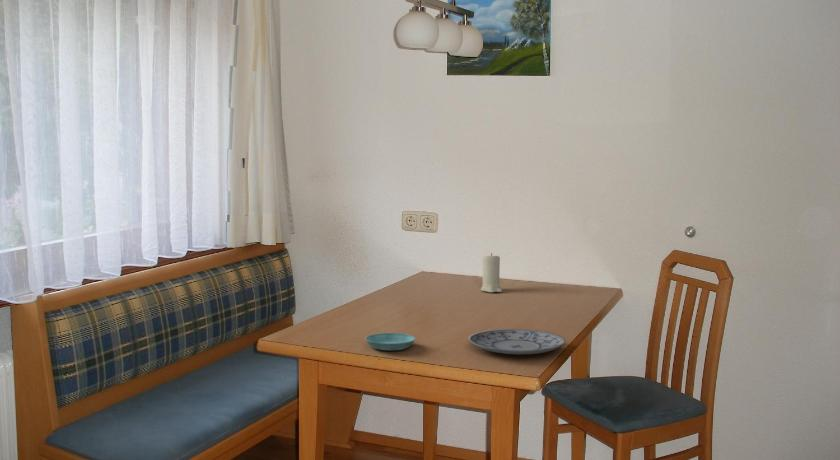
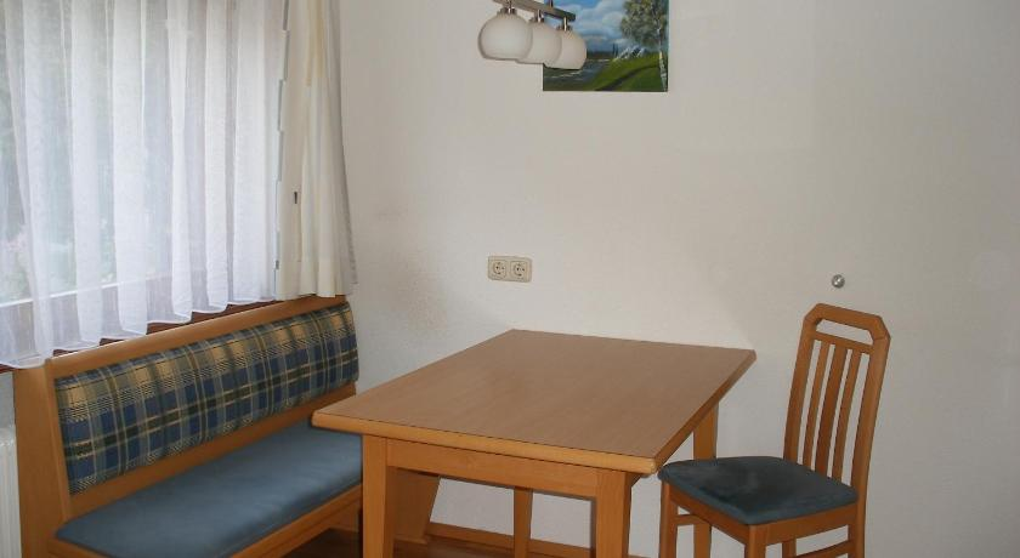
- candle (491, 272)
- plate (516, 343)
- saucer (390, 342)
